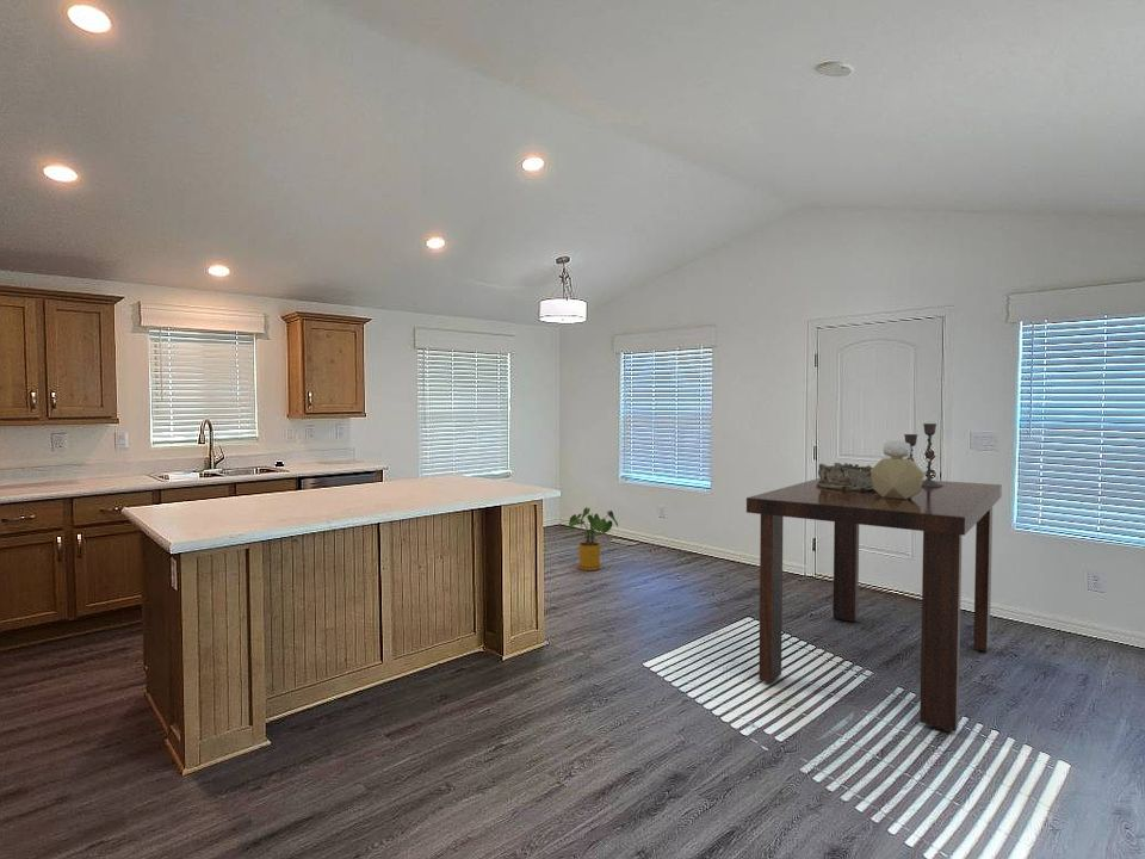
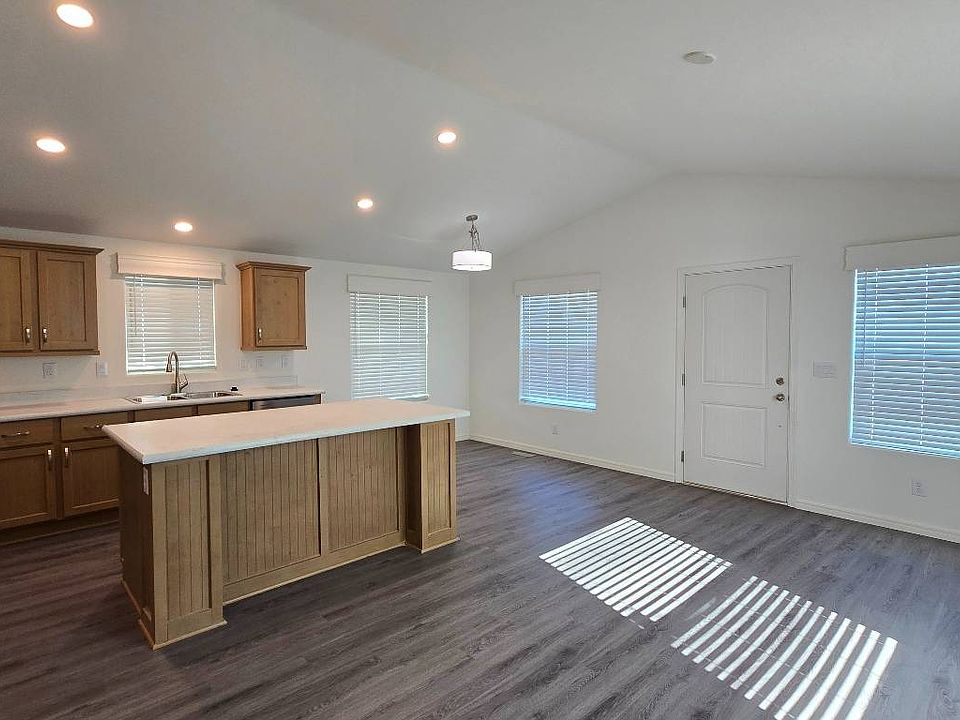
- perfume bottle (896, 469)
- dining table (858, 576)
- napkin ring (849, 475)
- candlestick (924, 453)
- house plant (592, 537)
